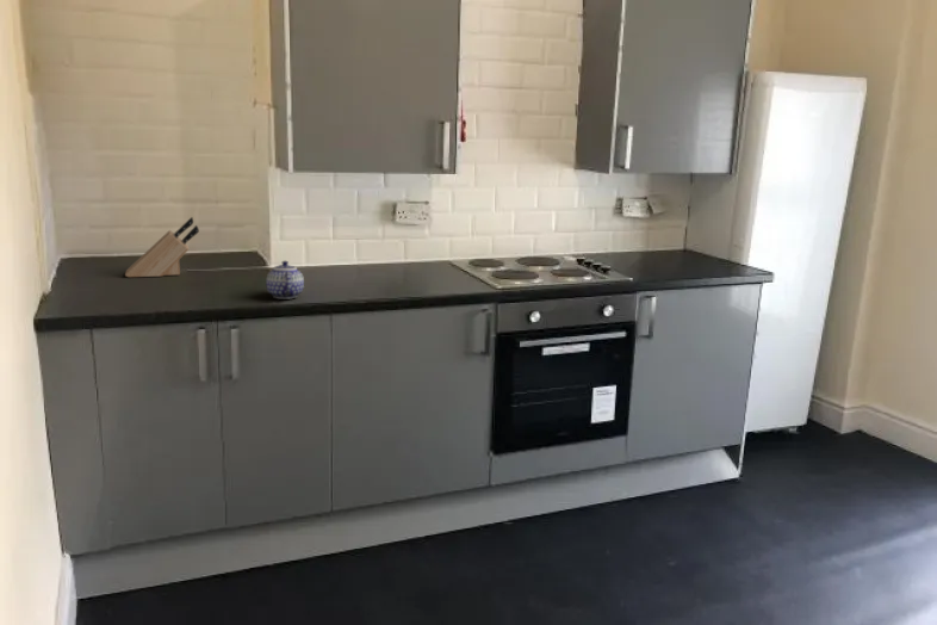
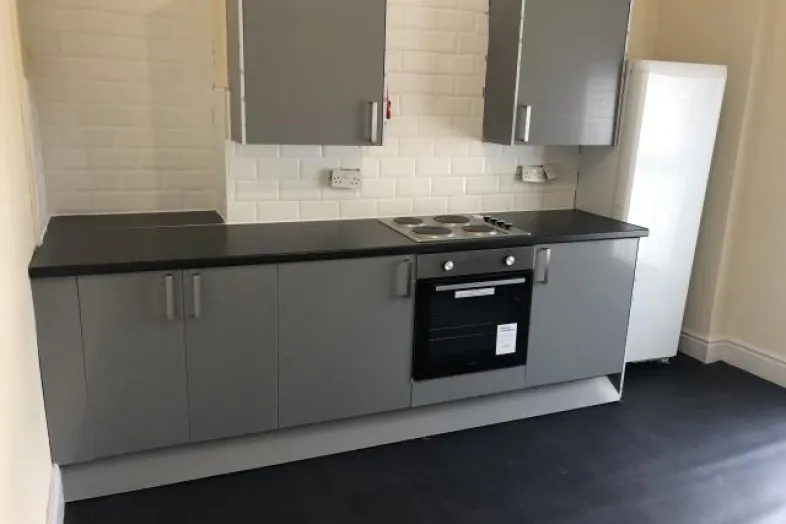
- knife block (162, 246)
- teapot (285, 278)
